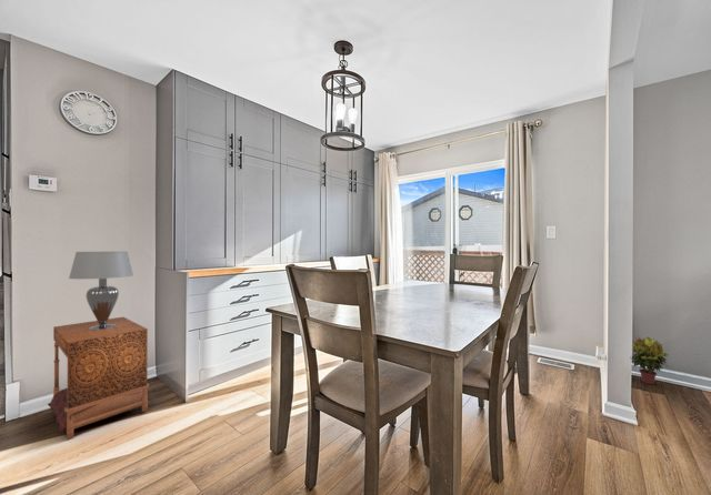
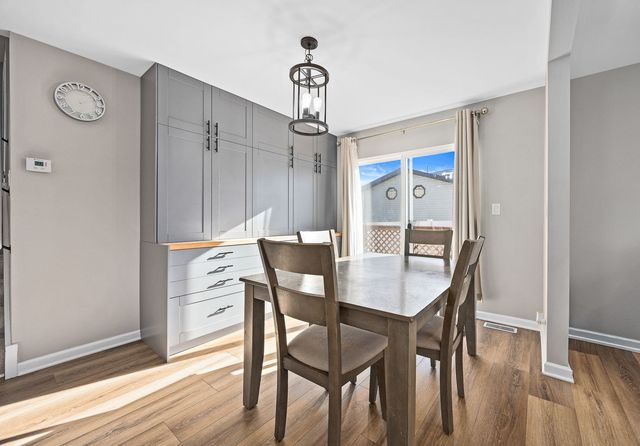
- potted plant (649, 360)
- canopy bed (101, 367)
- table lamp (102, 289)
